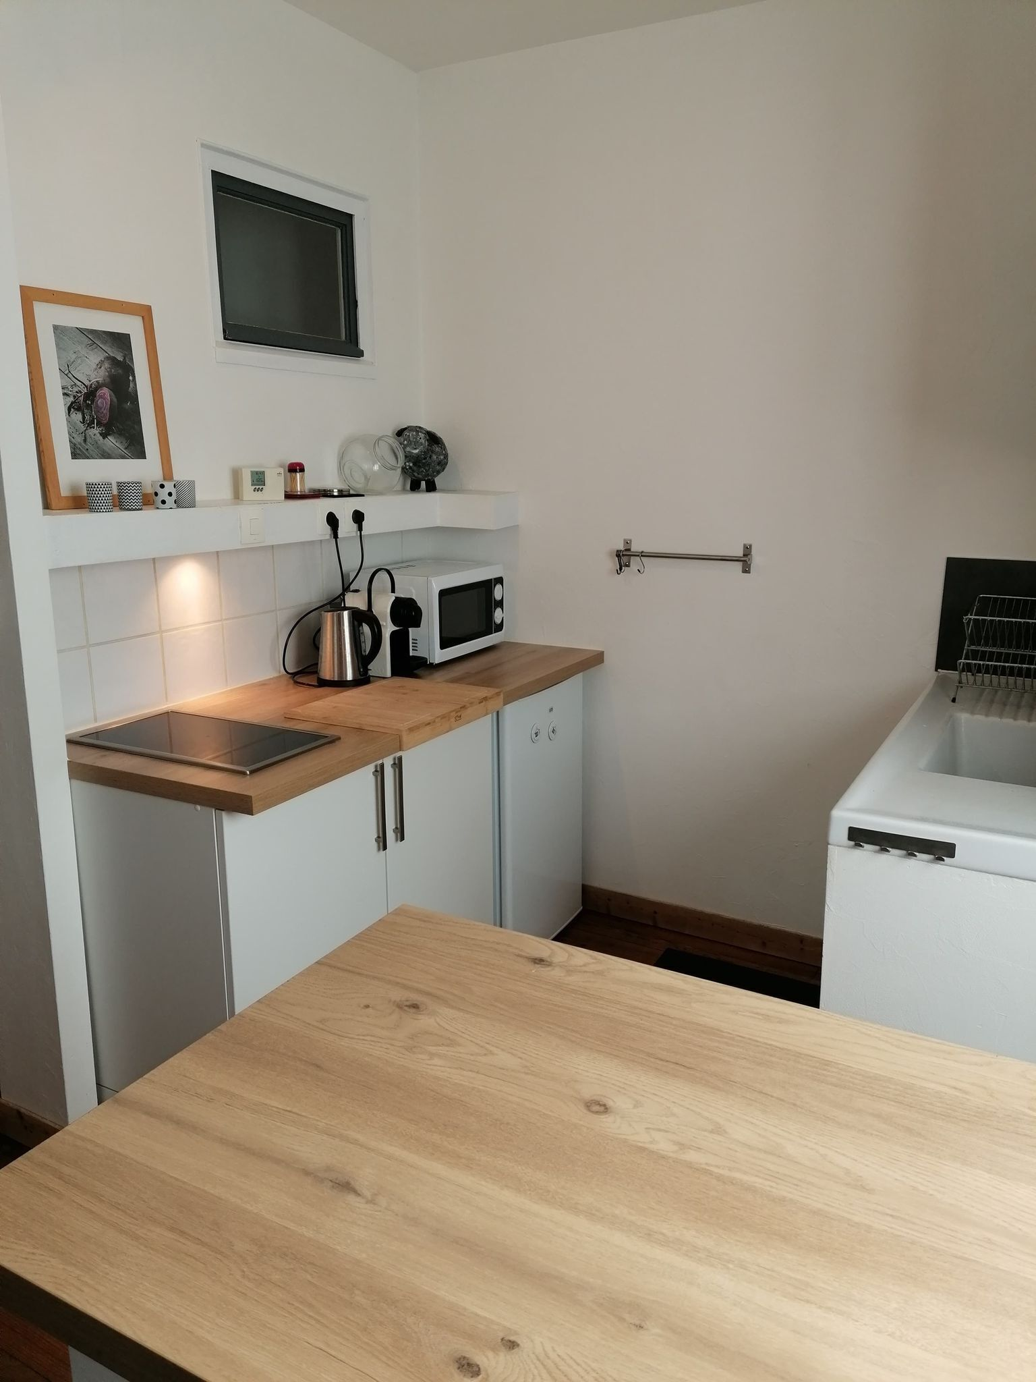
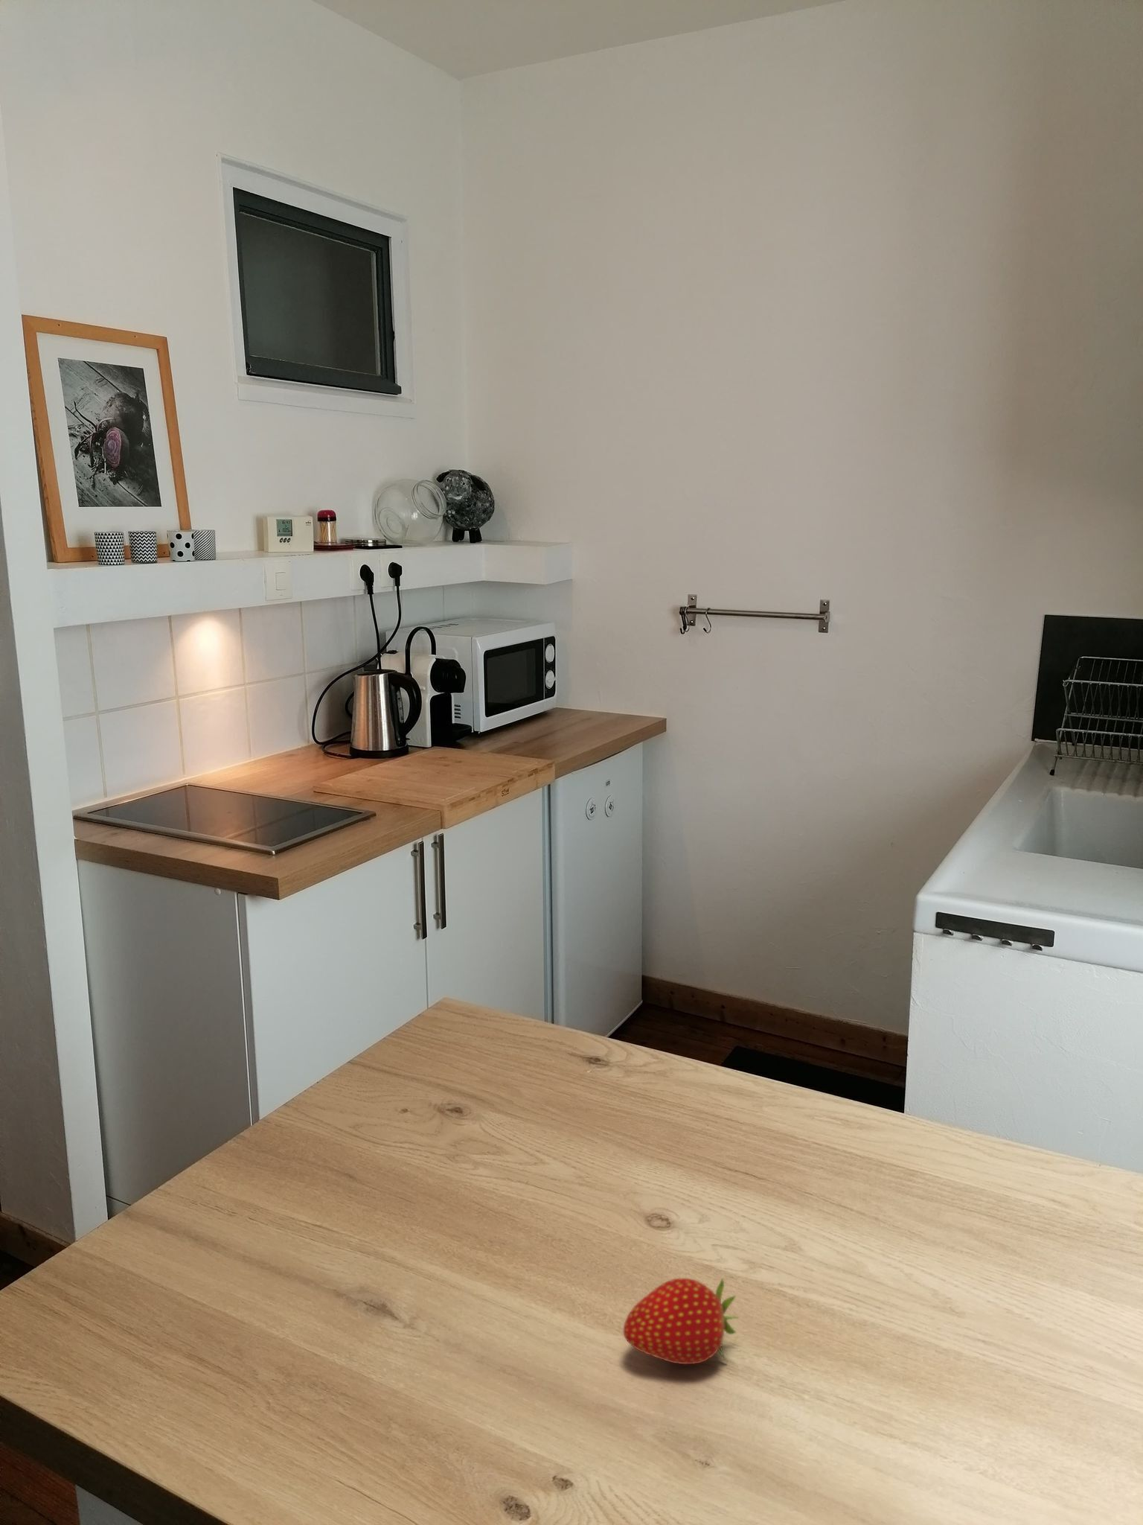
+ fruit (682, 1320)
